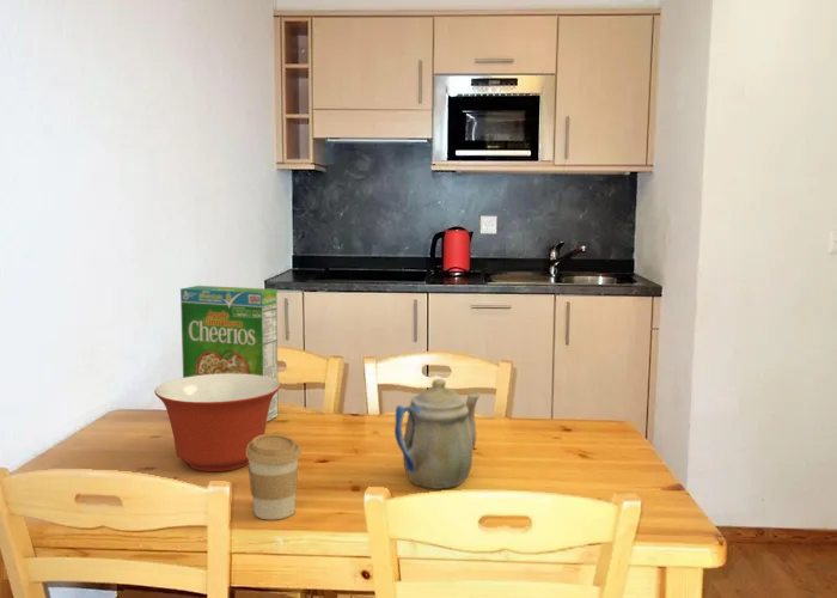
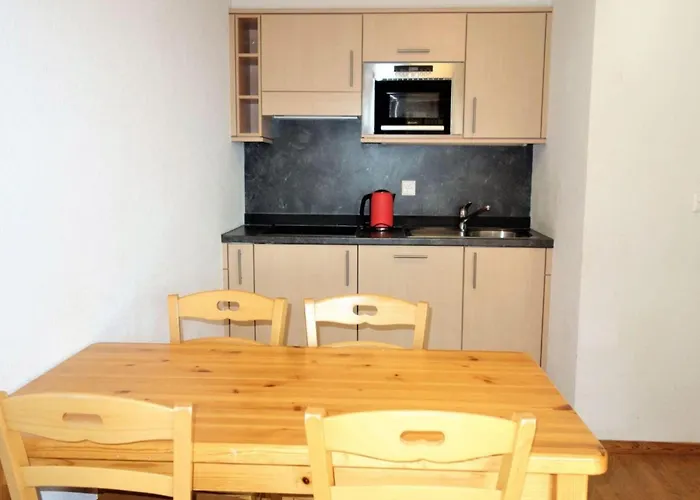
- cereal box (230, 353)
- teapot (438, 429)
- mixing bowl (219, 423)
- coffee cup (274, 475)
